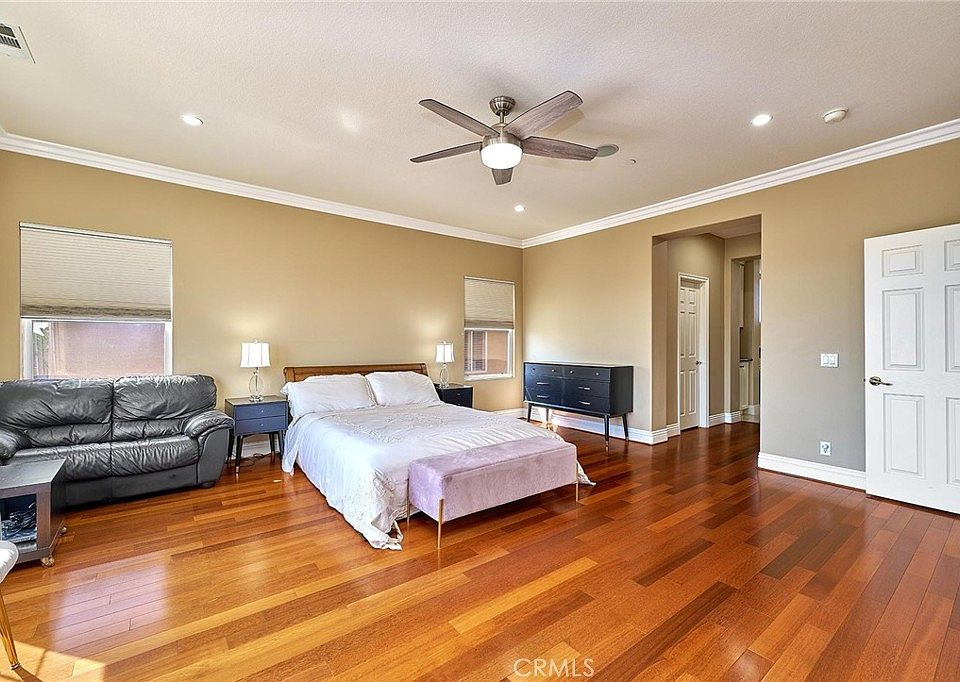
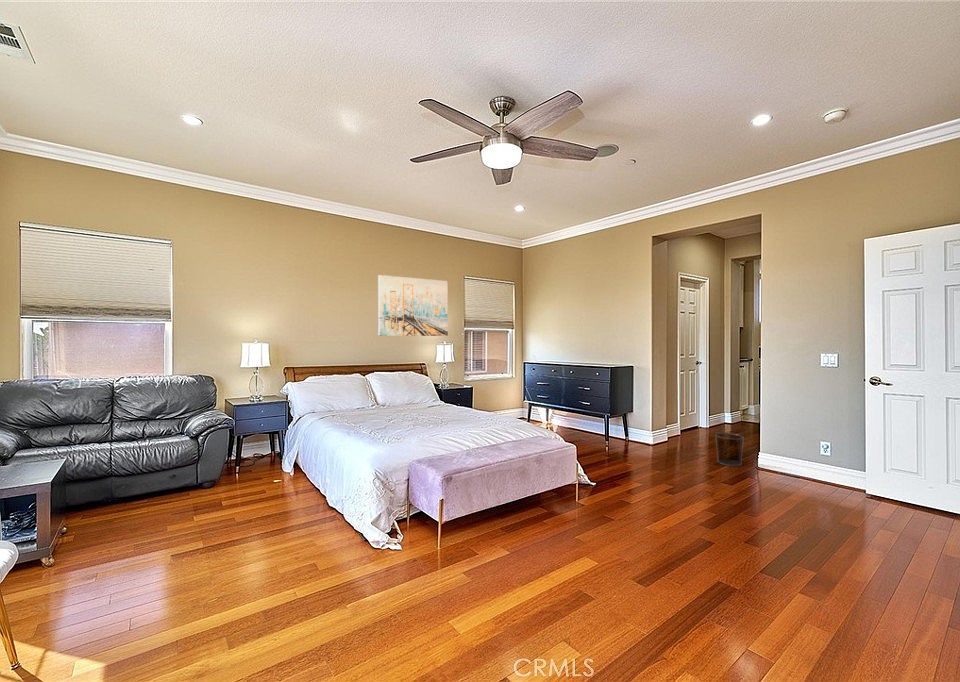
+ wall art (414, 307)
+ waste bin (729, 449)
